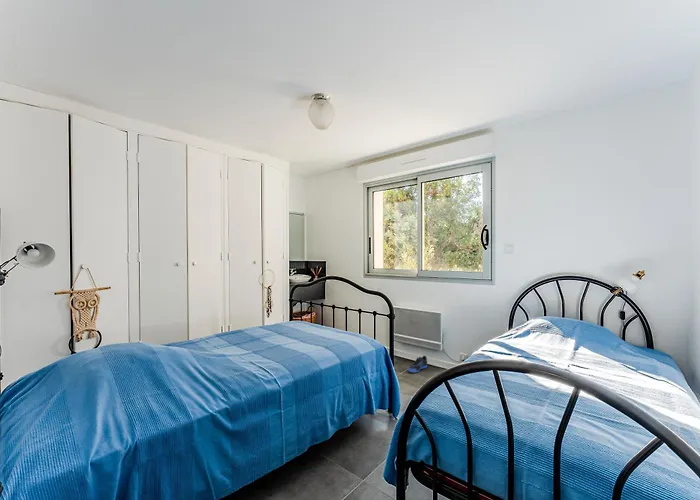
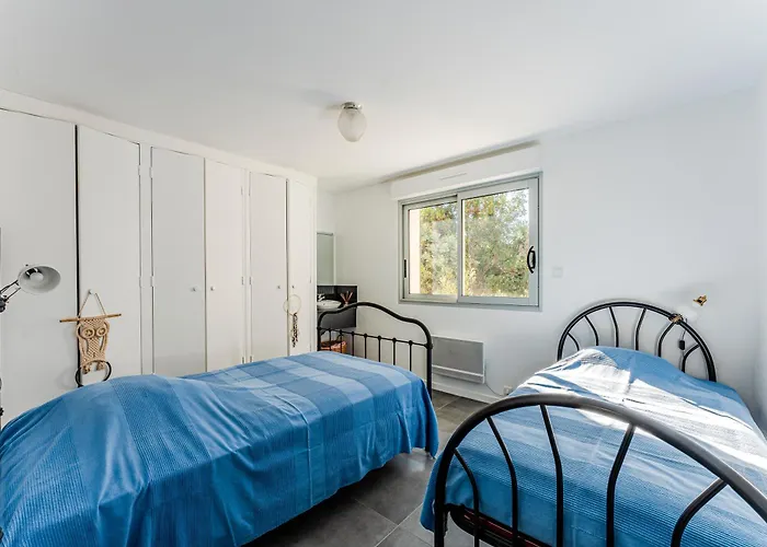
- sneaker (417, 363)
